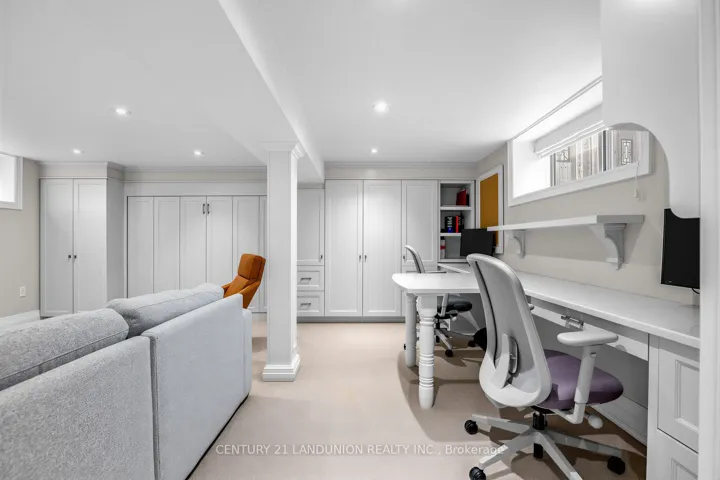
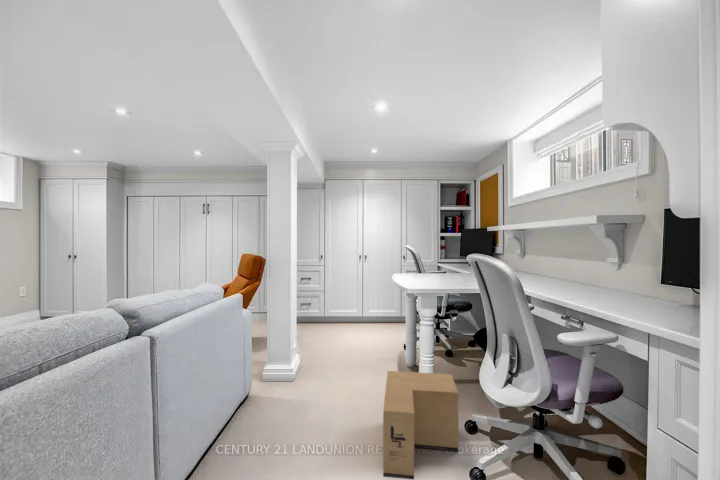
+ cardboard box (421, 419)
